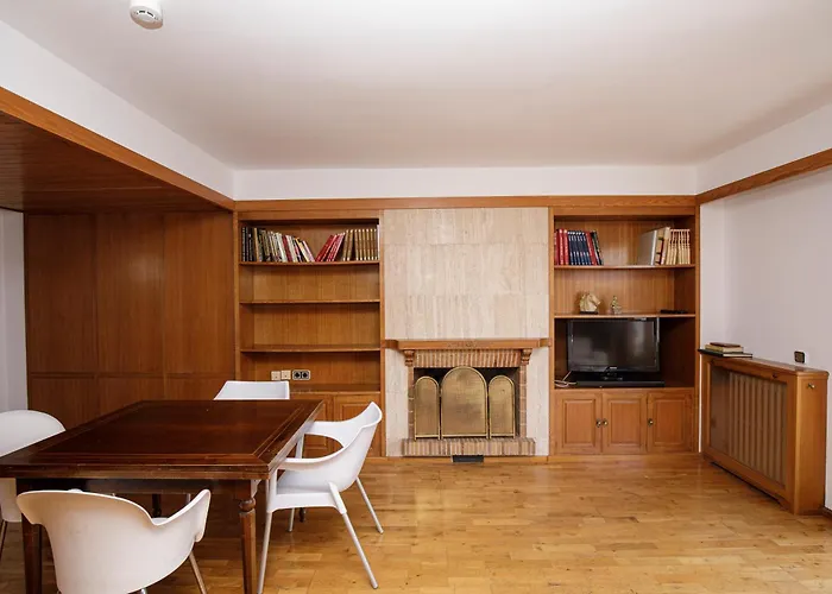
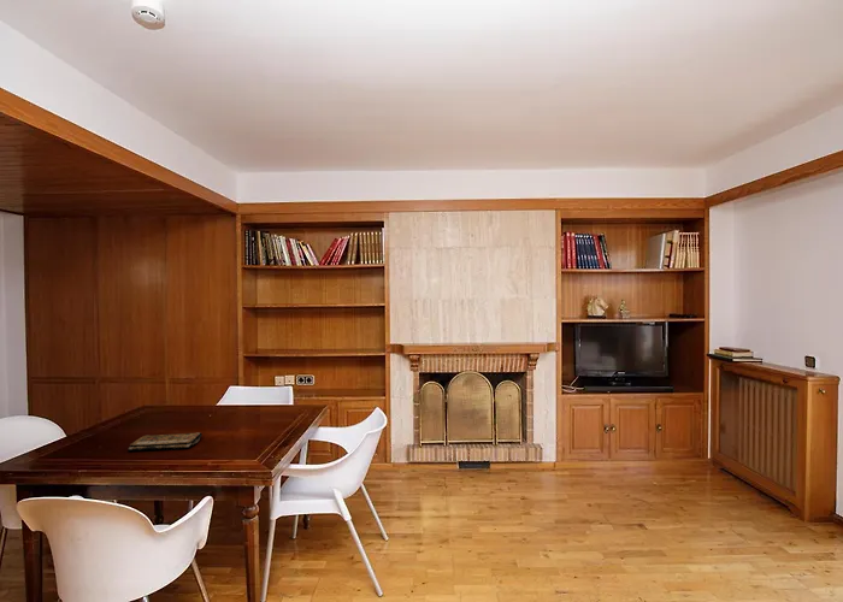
+ book (166, 441)
